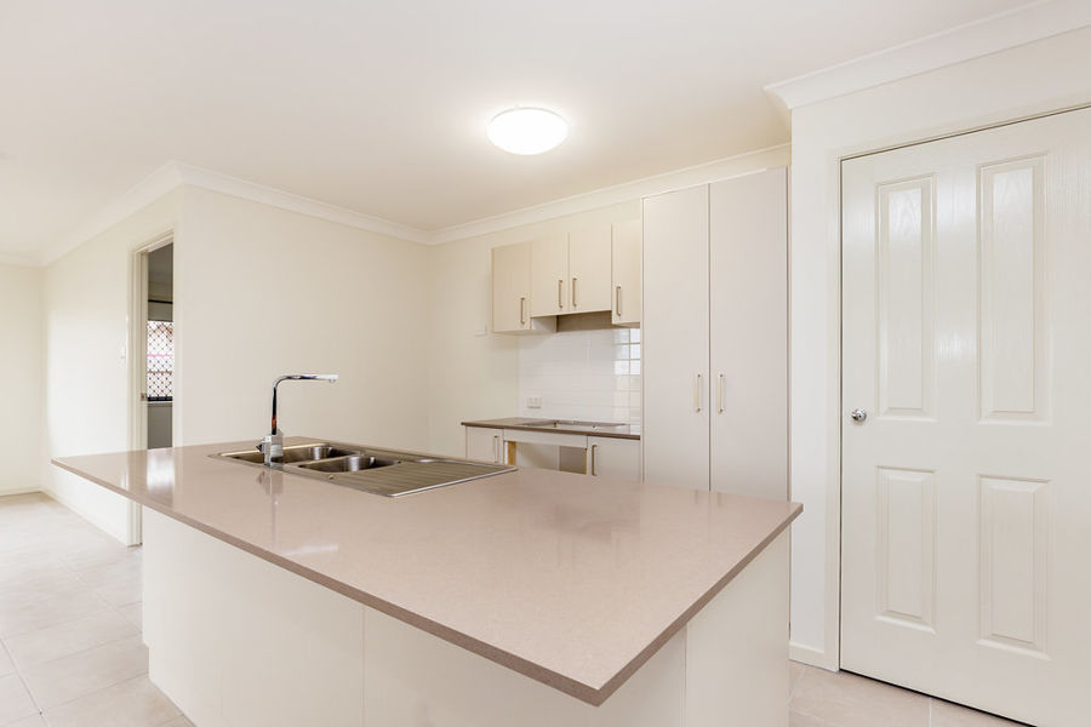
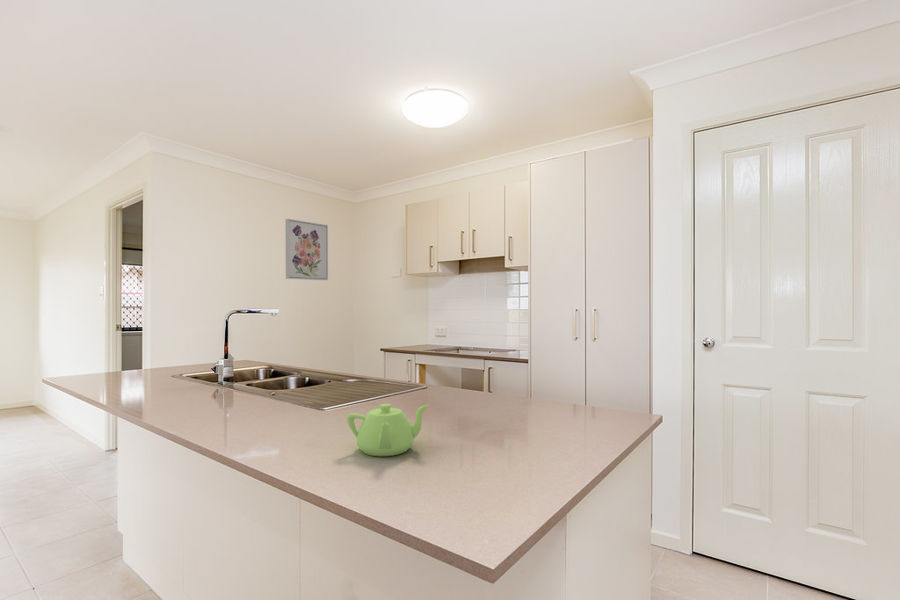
+ wall art (307, 250)
+ teapot (388, 426)
